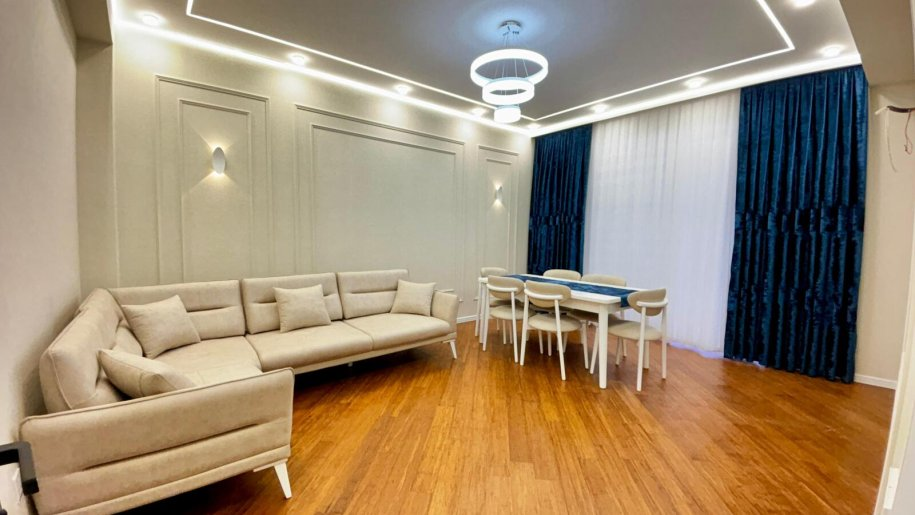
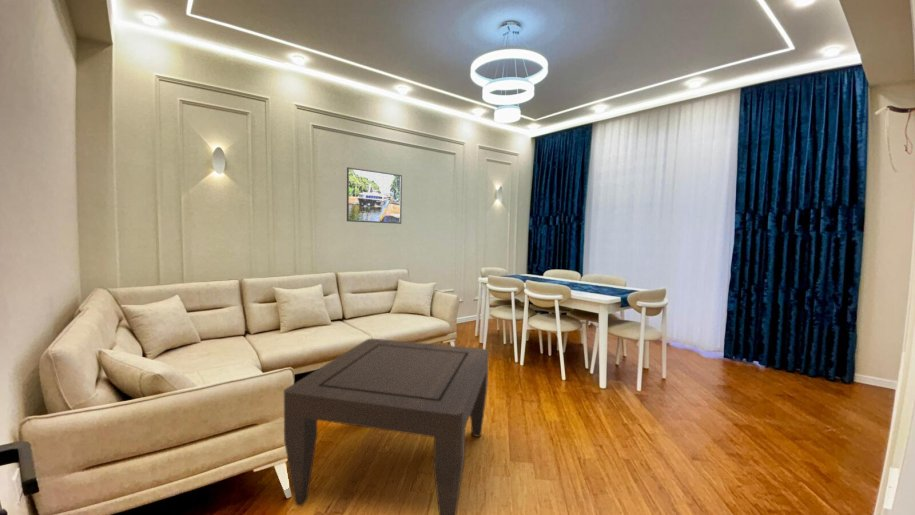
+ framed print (375, 197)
+ coffee table (402, 415)
